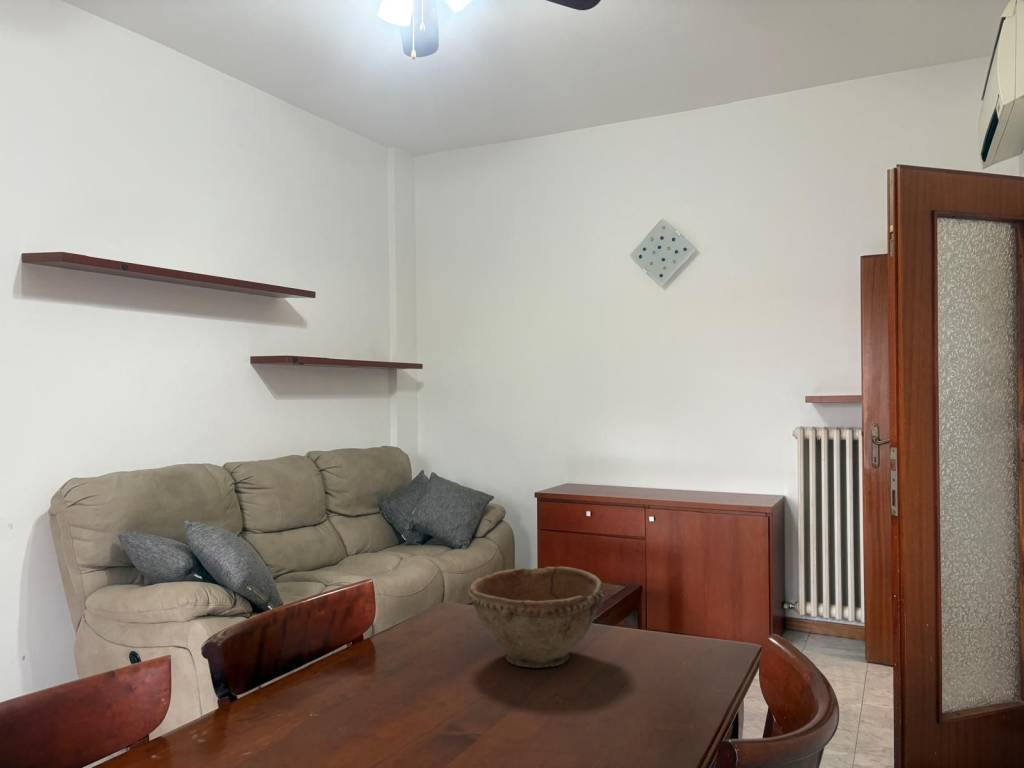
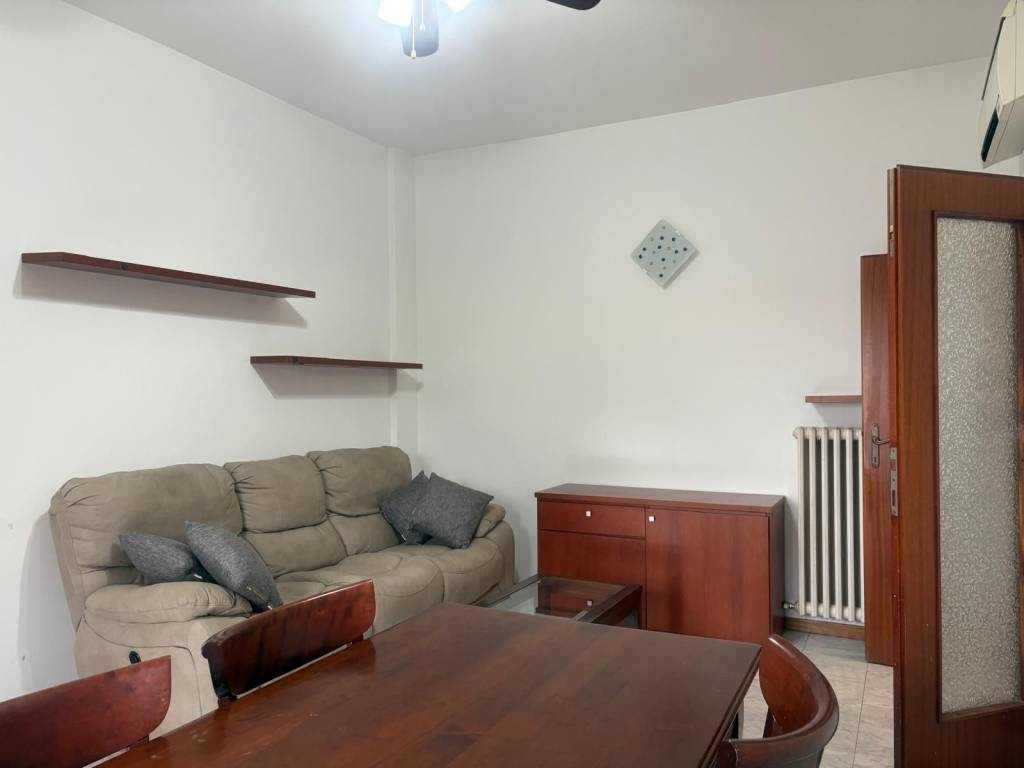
- bowl (536, 619)
